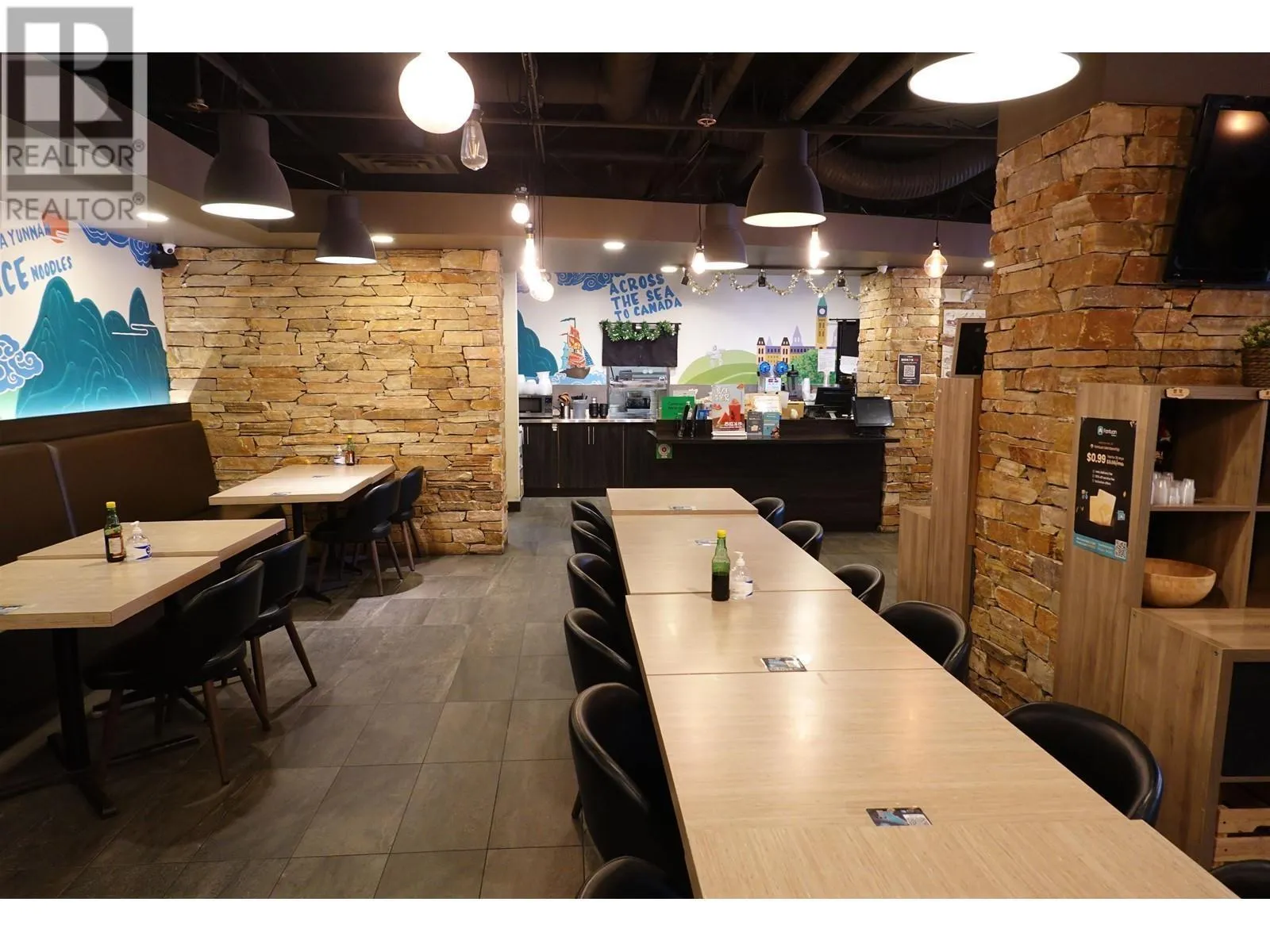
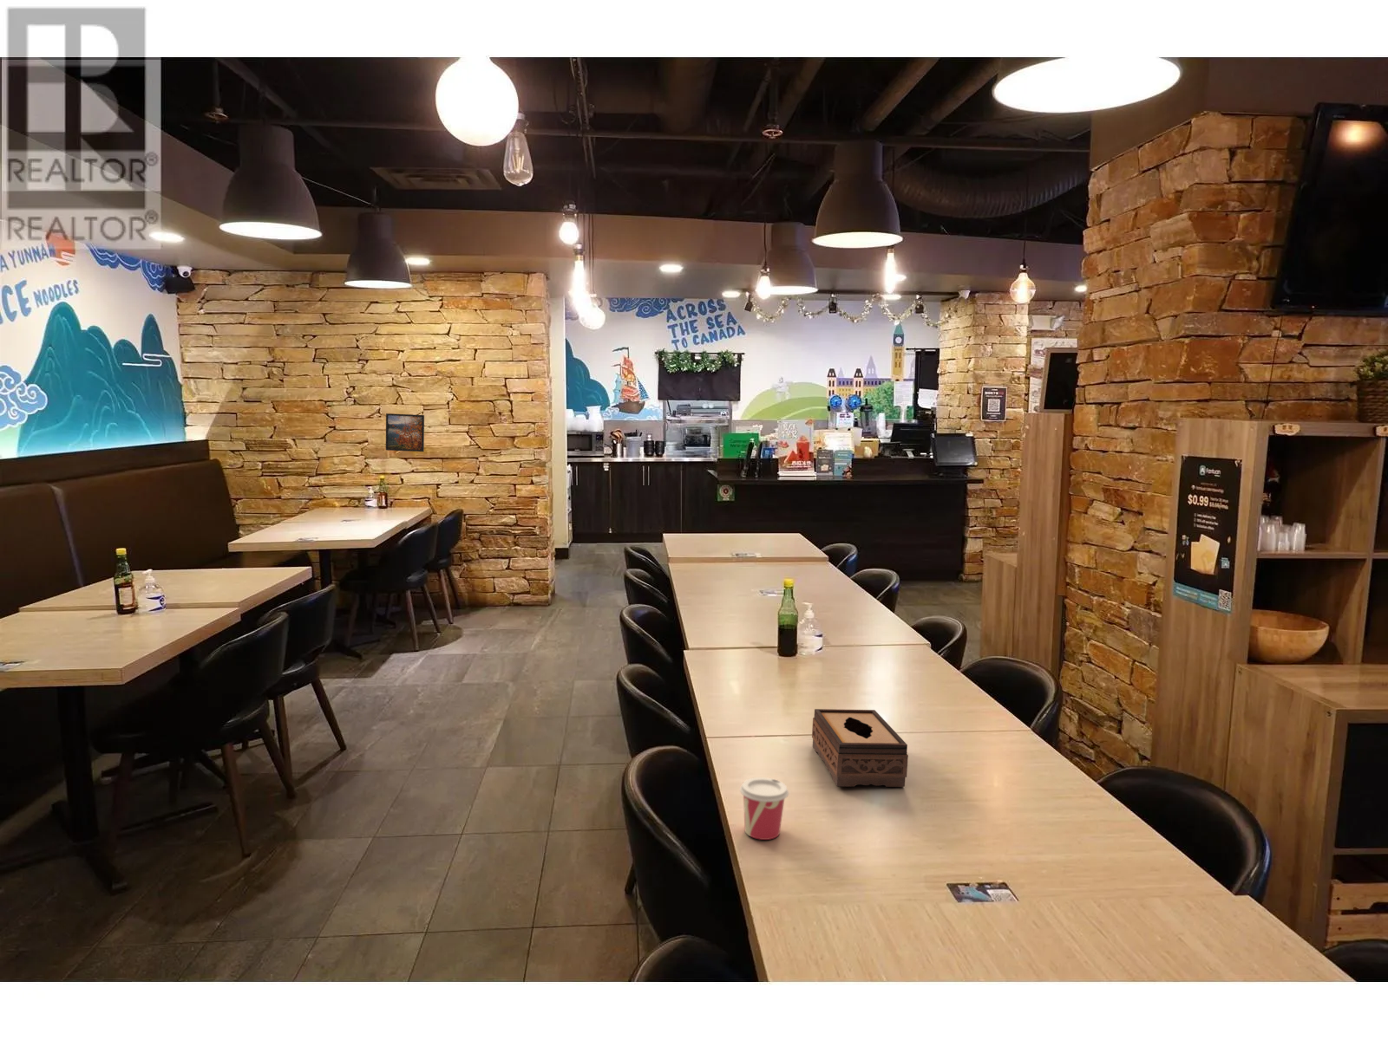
+ tissue box (856, 745)
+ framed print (404, 433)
+ cup (763, 808)
